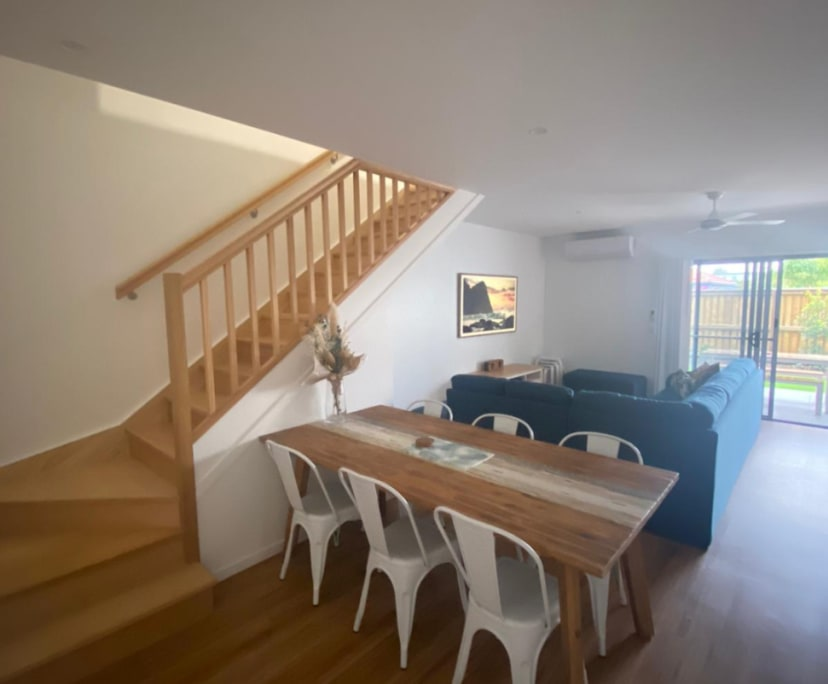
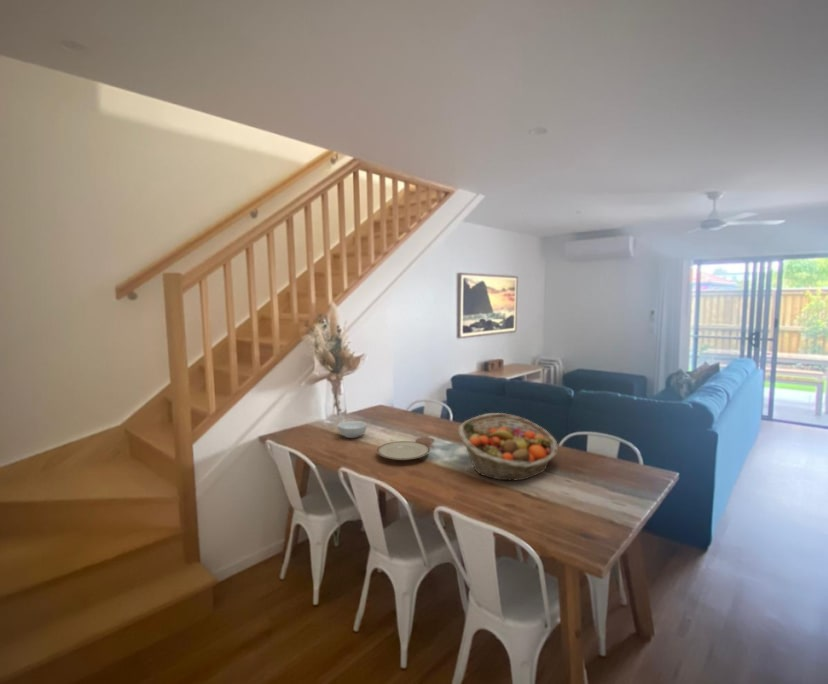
+ fruit basket (507, 445)
+ plate (403, 452)
+ cereal bowl (352, 430)
